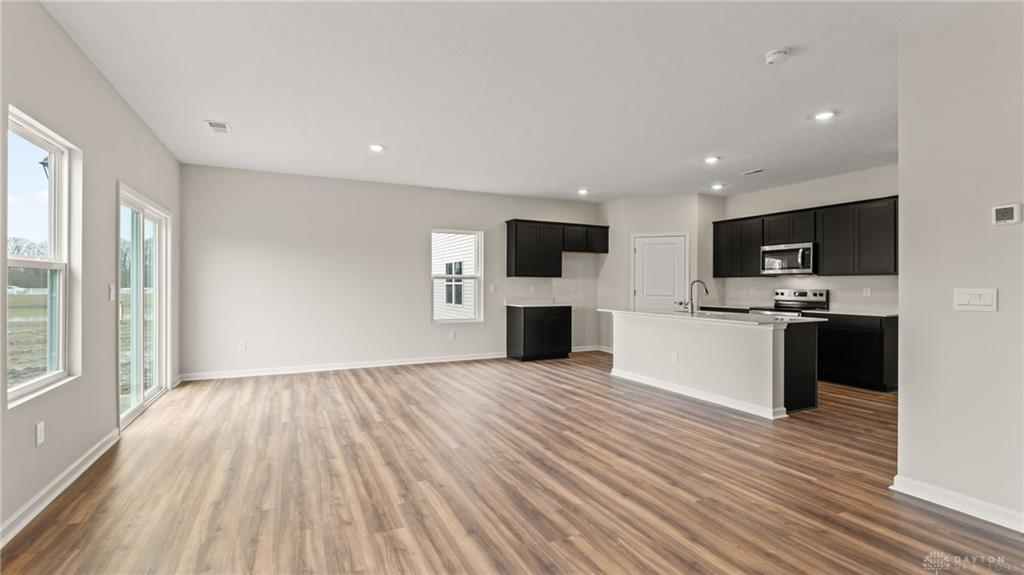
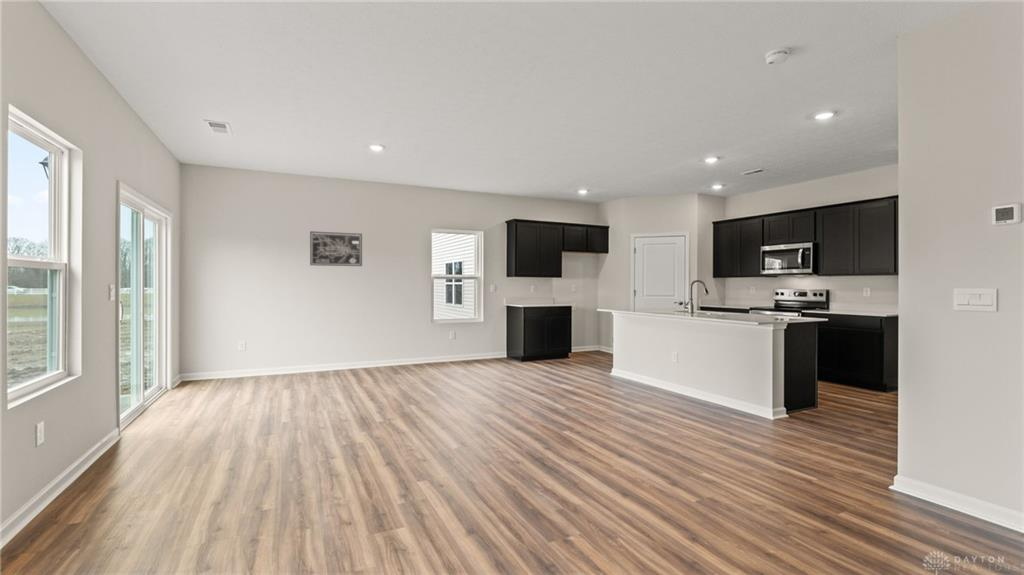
+ wall art (336, 249)
